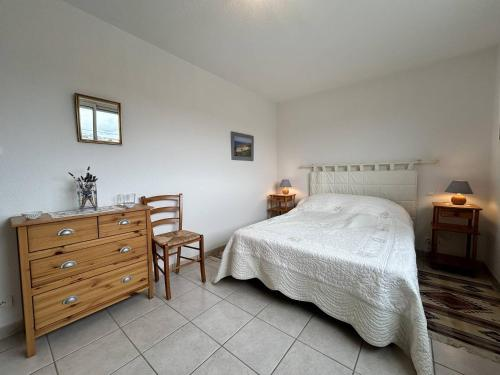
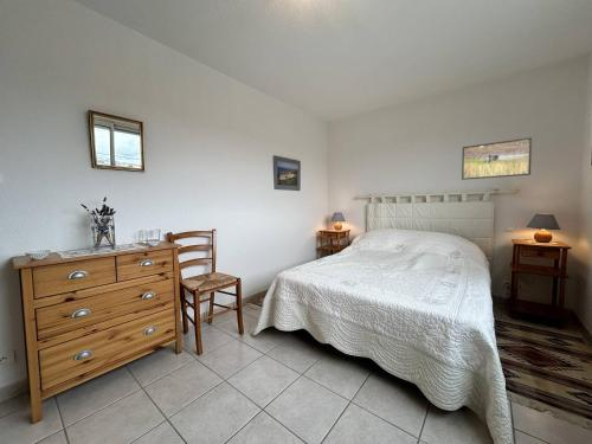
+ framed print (494, 160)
